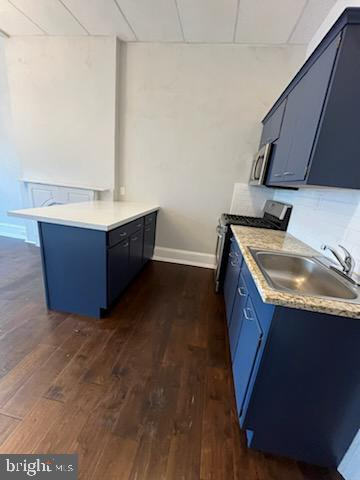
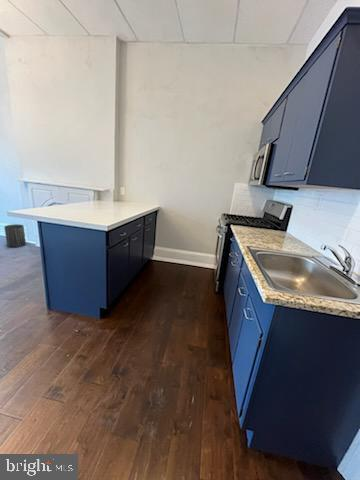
+ trash can (15, 235)
